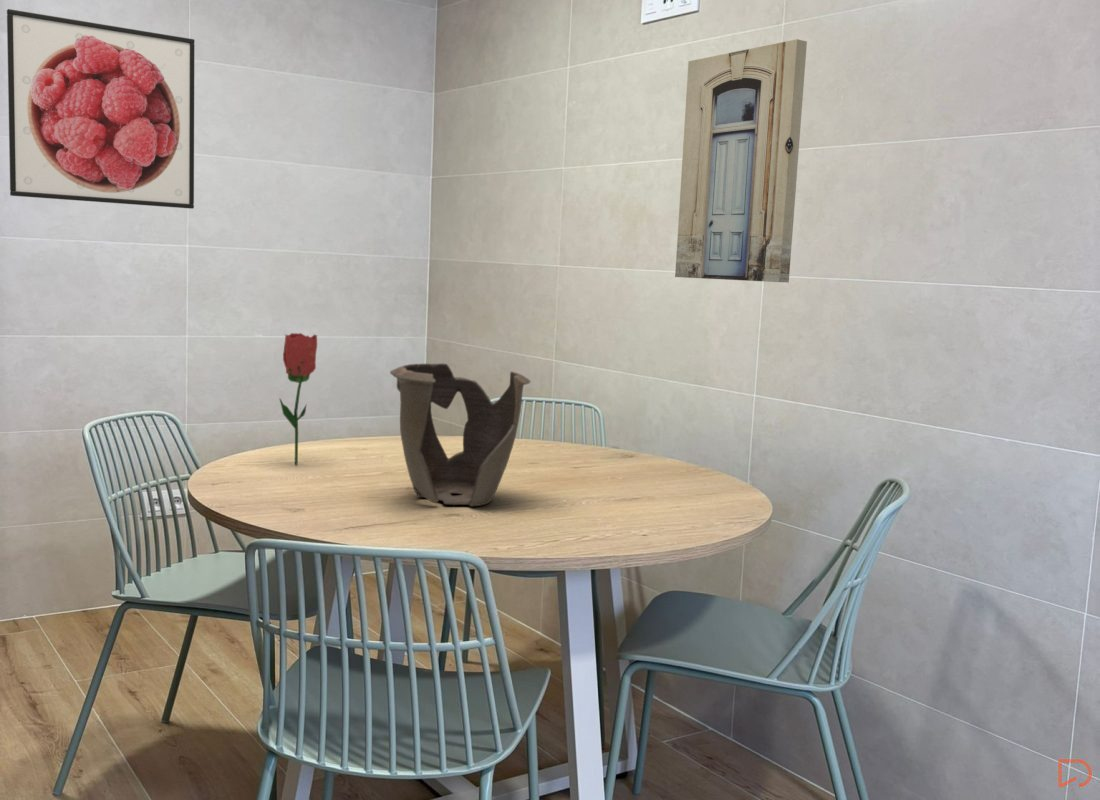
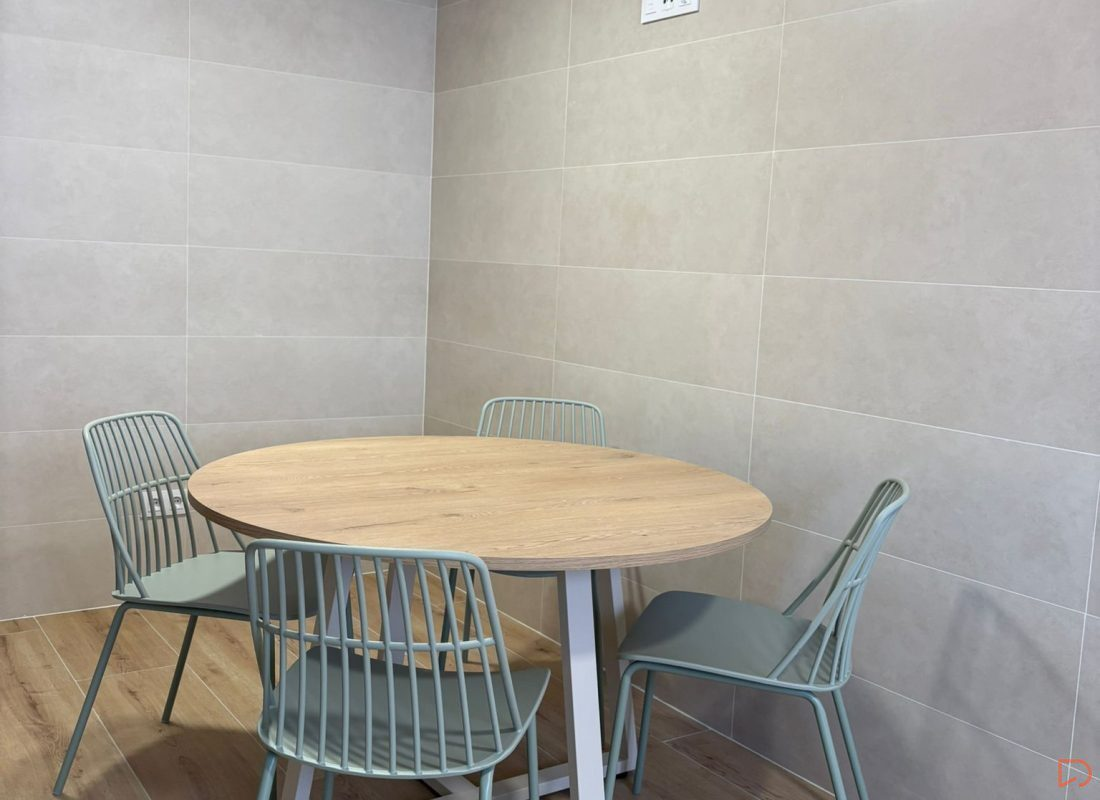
- flower (297, 399)
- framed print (105, 114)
- decorative bowl (463, 433)
- wall art (736, 167)
